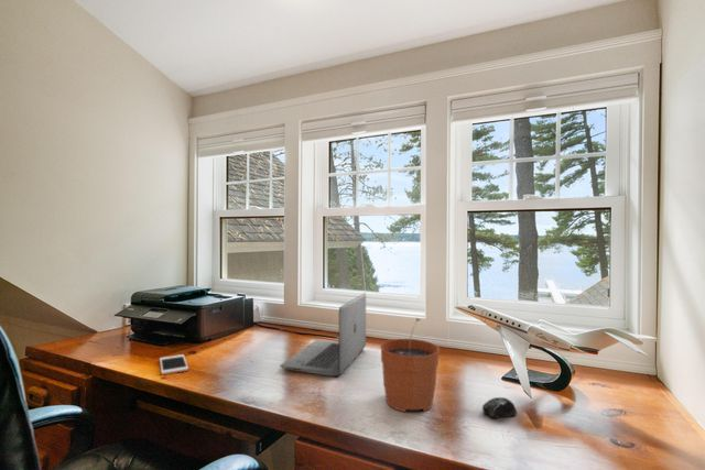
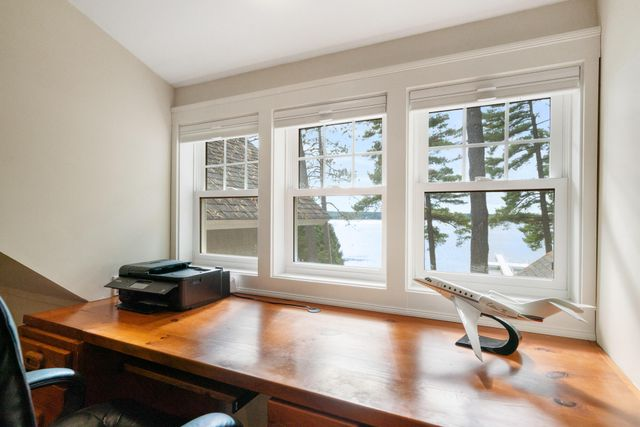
- plant pot (409, 360)
- laptop (323, 340)
- computer mouse (499, 405)
- cell phone (173, 363)
